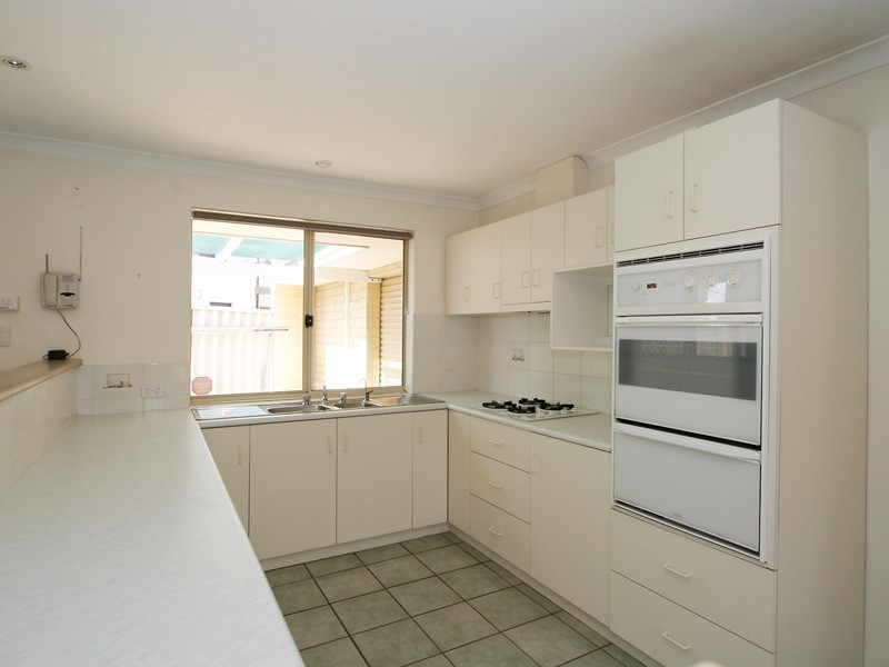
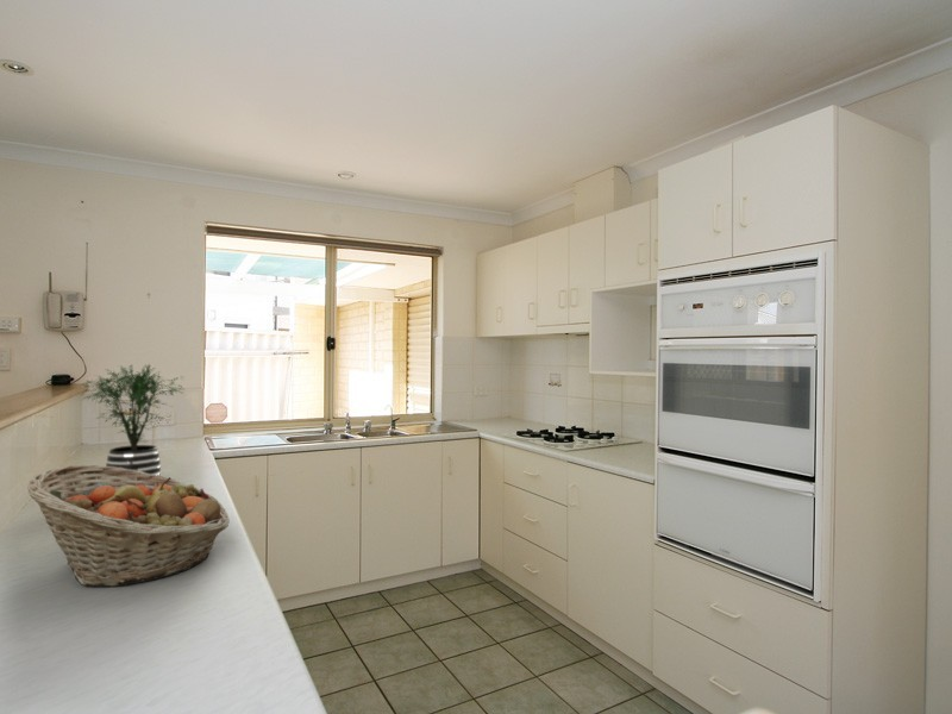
+ potted plant (129, 427)
+ fruit basket (136, 513)
